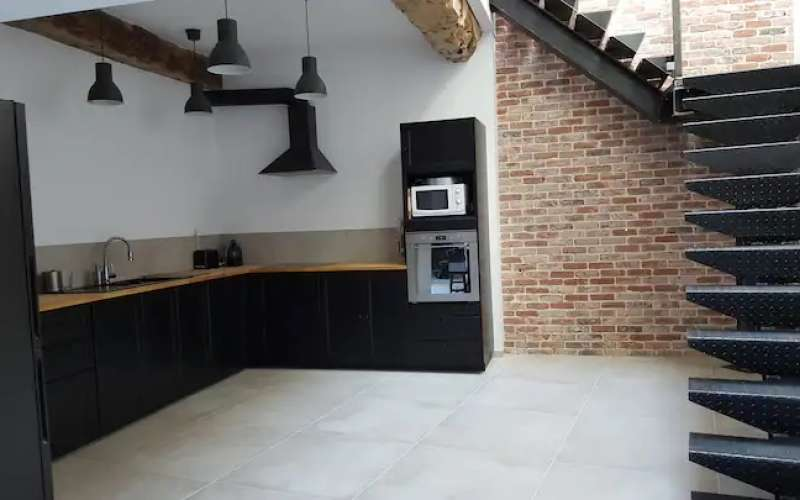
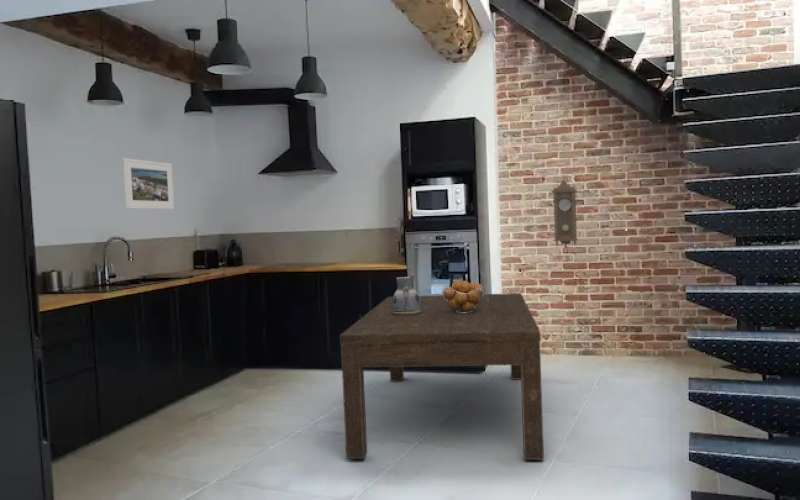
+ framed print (149, 184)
+ pendulum clock (565, 214)
+ fruit basket (463, 295)
+ ceramic pitcher (406, 293)
+ dining table (449, 360)
